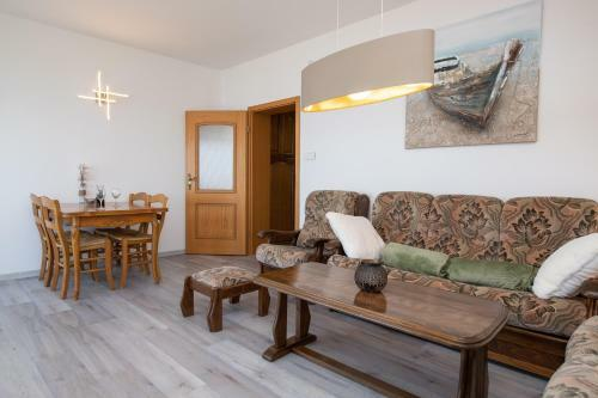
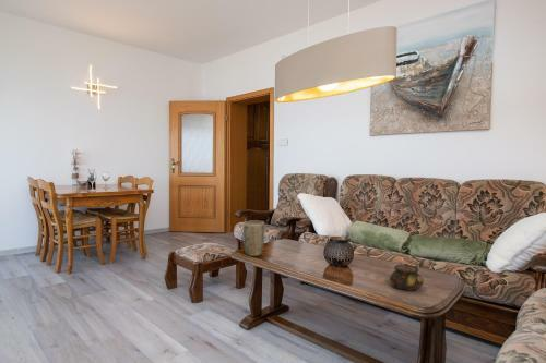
+ plant pot (253, 238)
+ teapot (405, 275)
